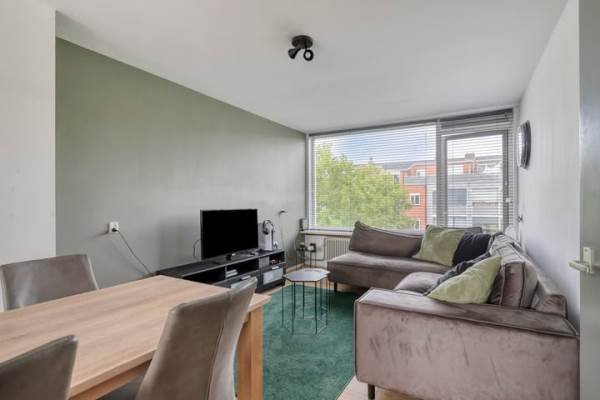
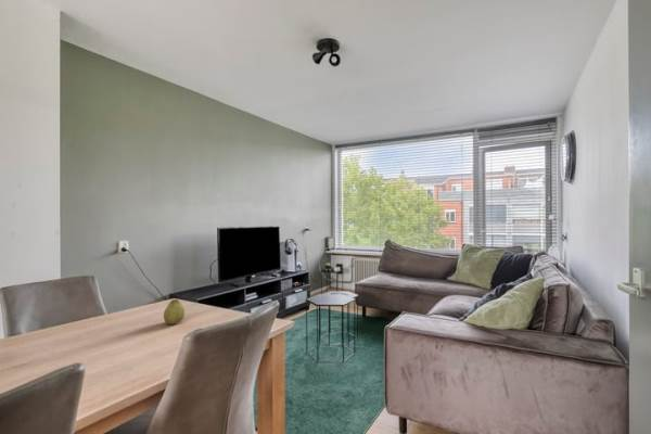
+ fruit (174, 309)
